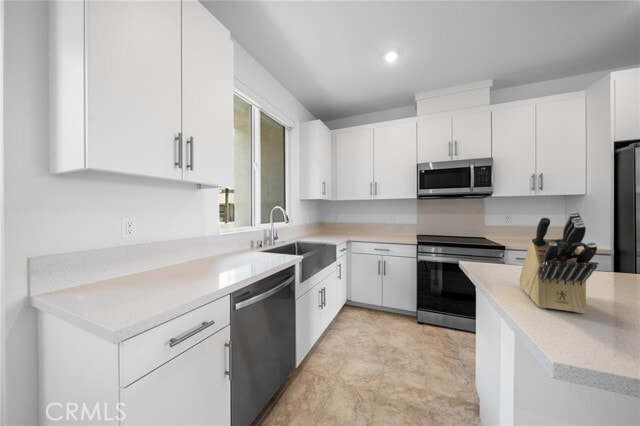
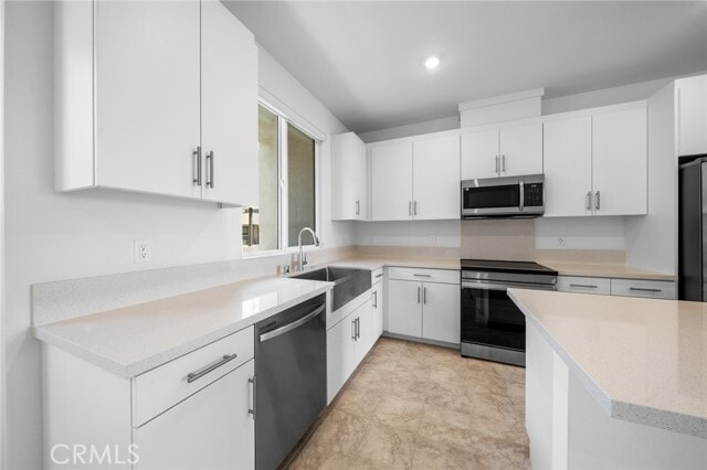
- knife block (551, 257)
